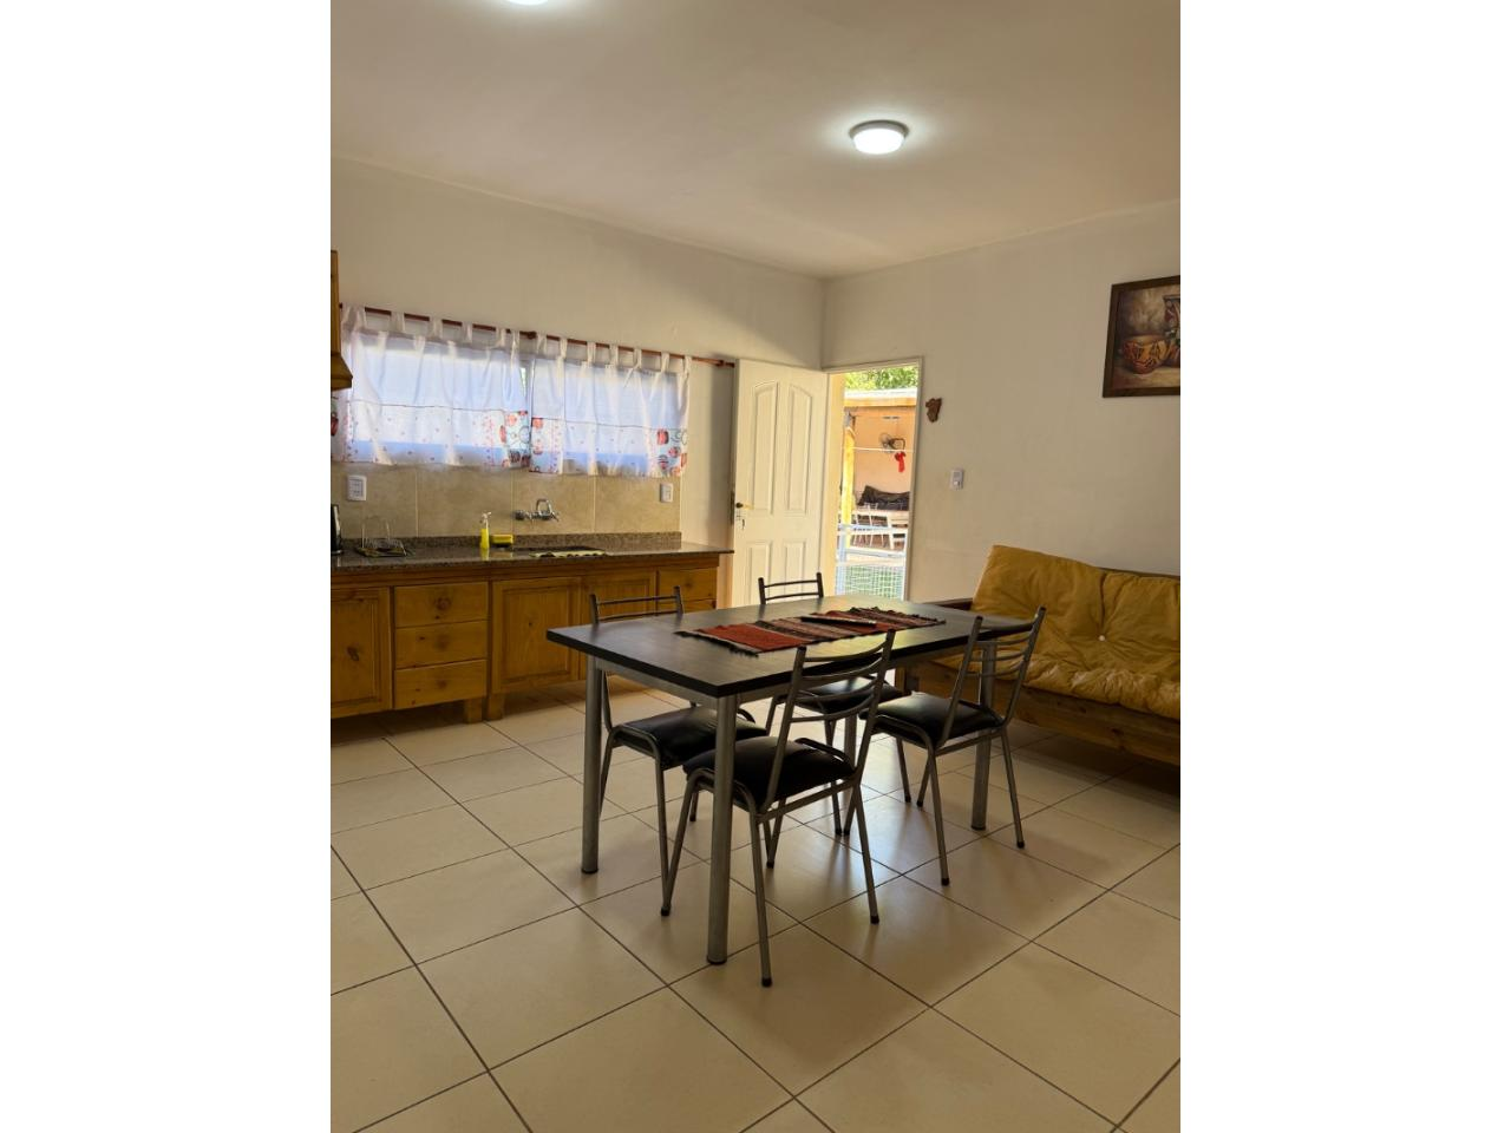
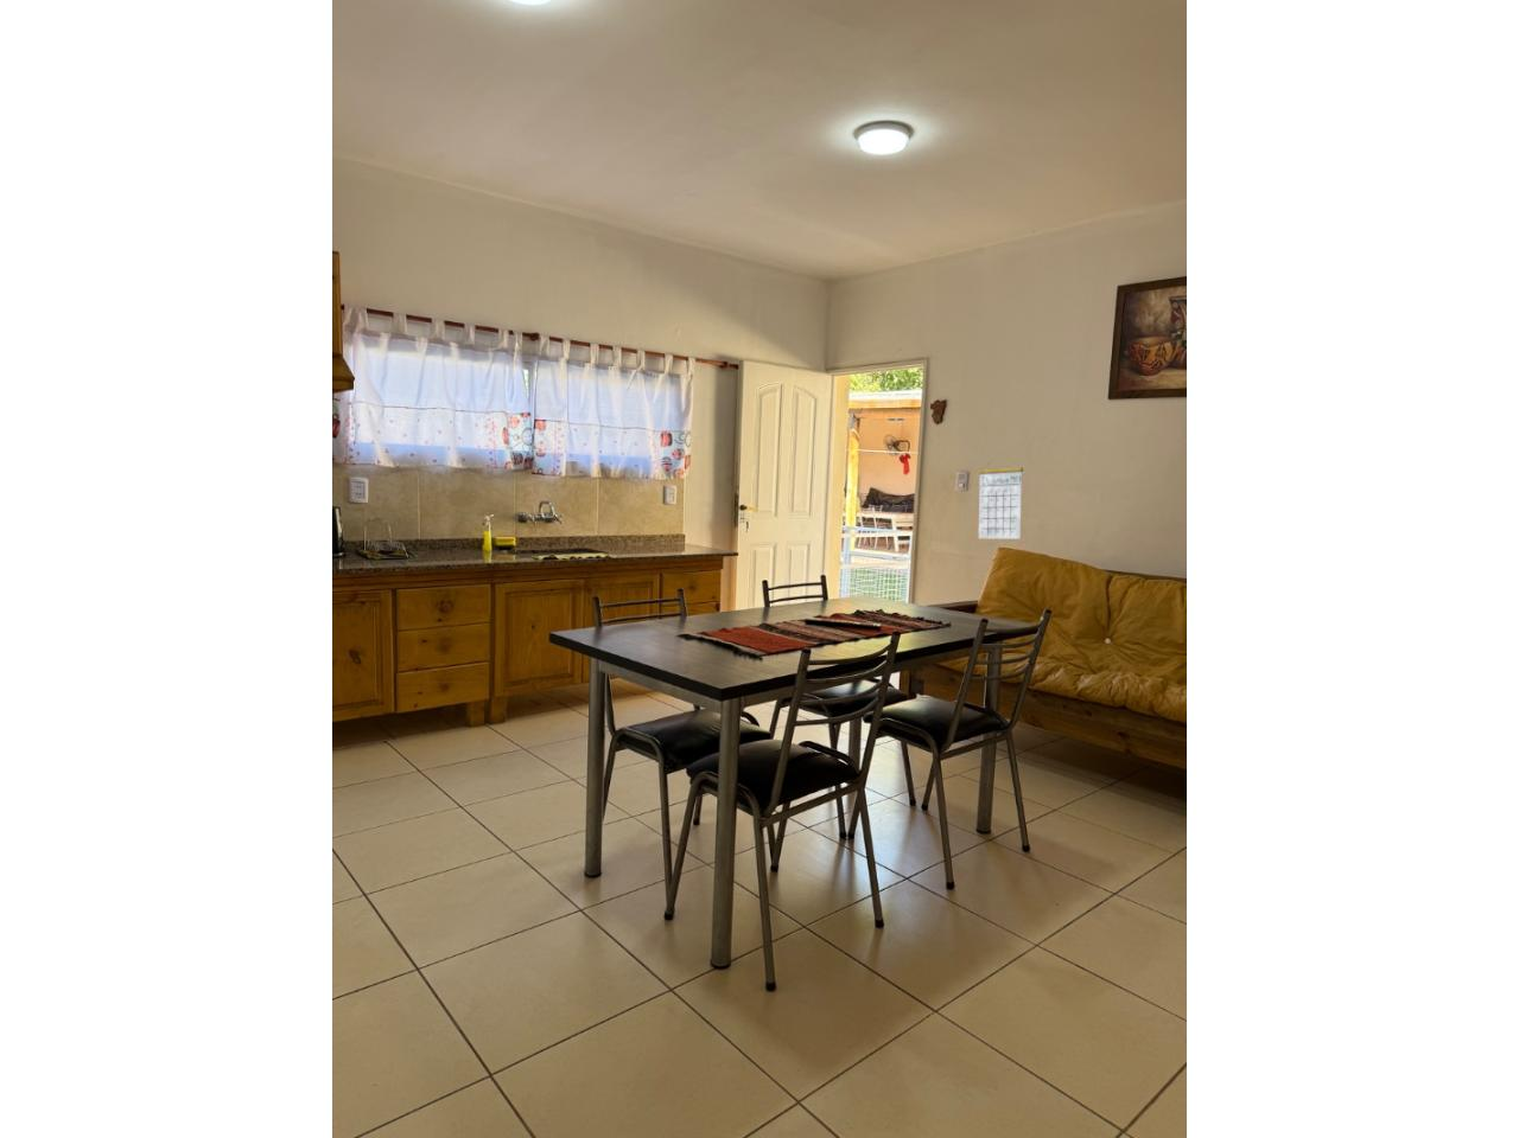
+ calendar (999, 496)
